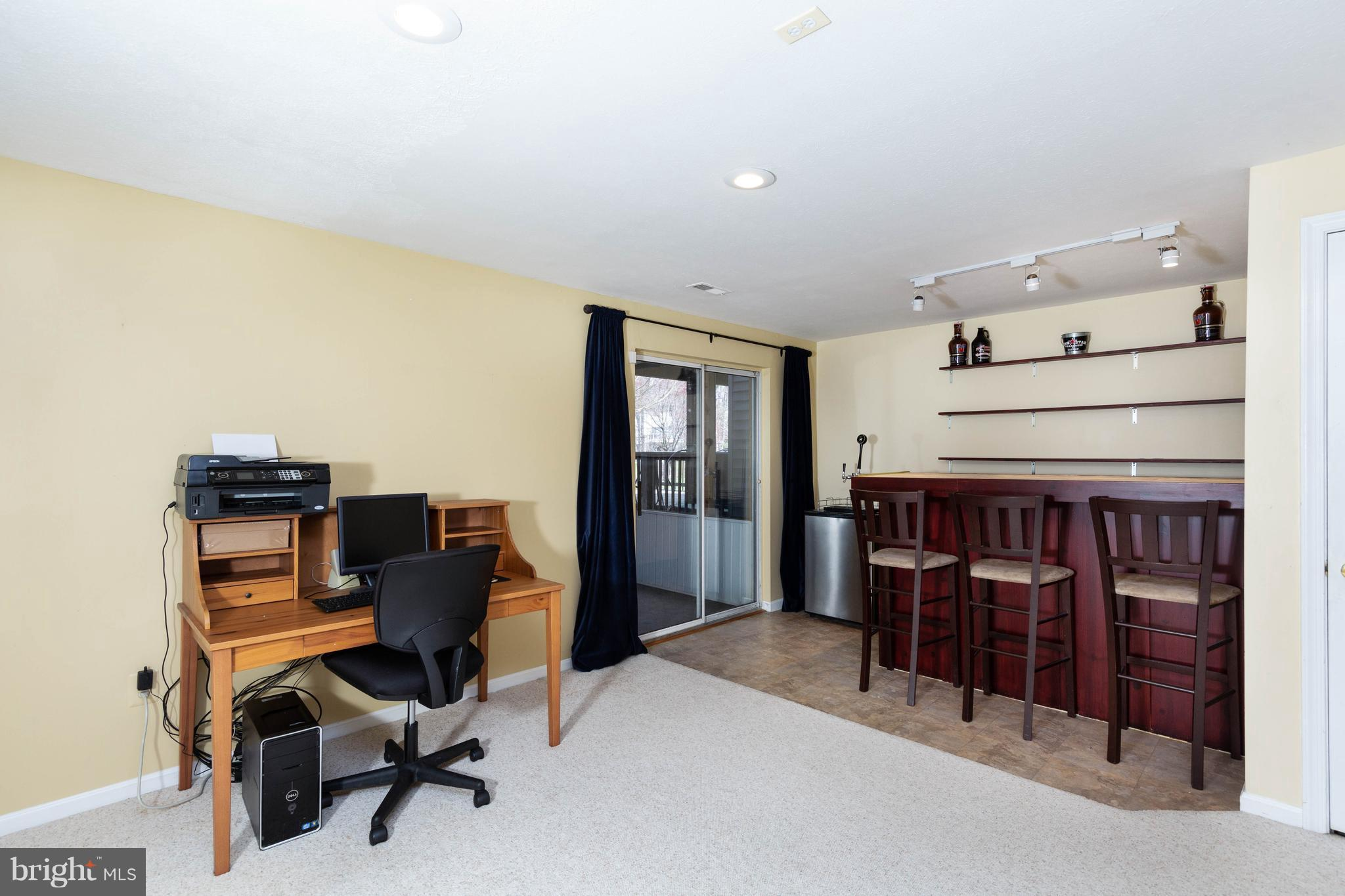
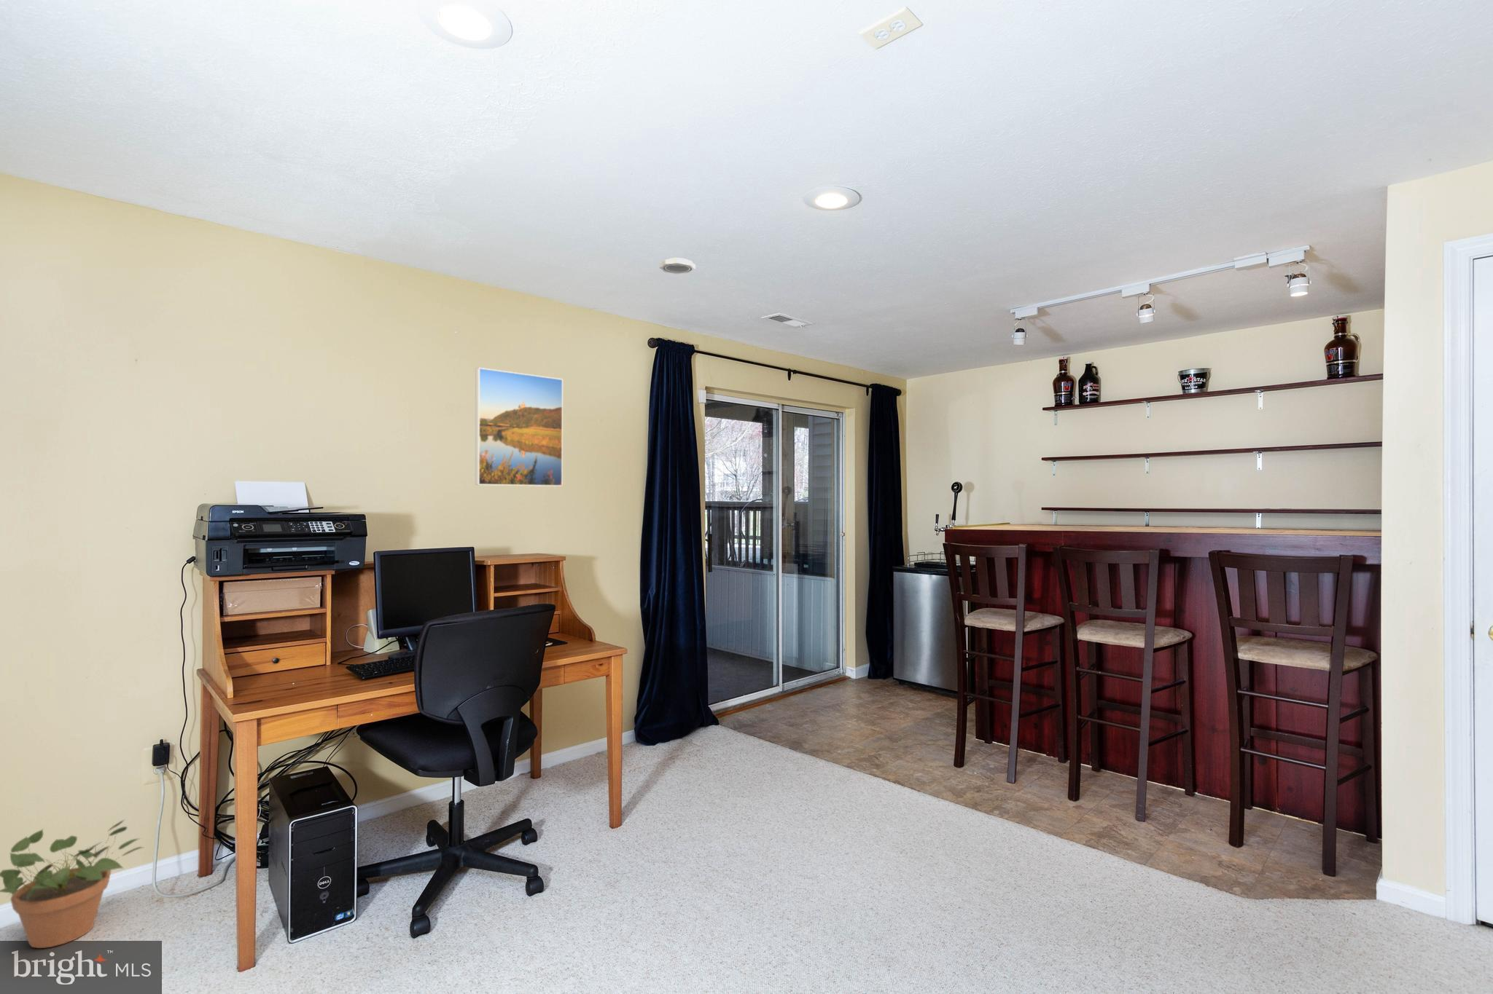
+ smoke detector (677, 263)
+ potted plant (73, 881)
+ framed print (521, 429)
